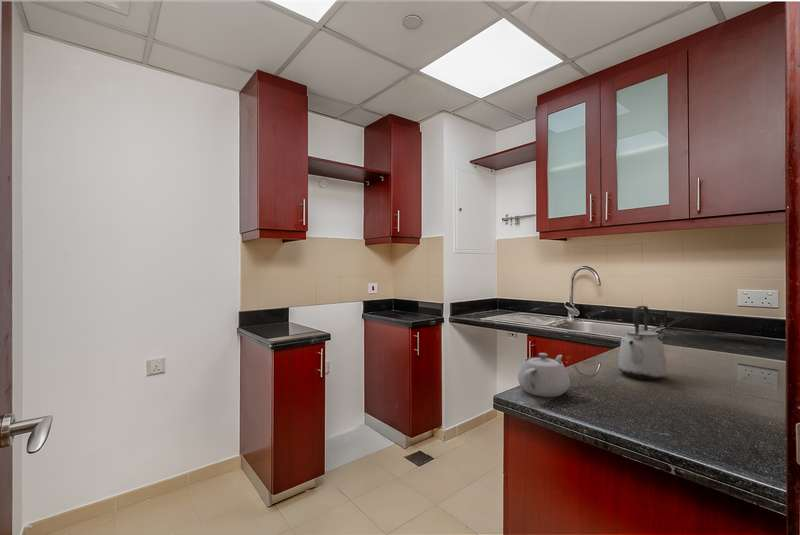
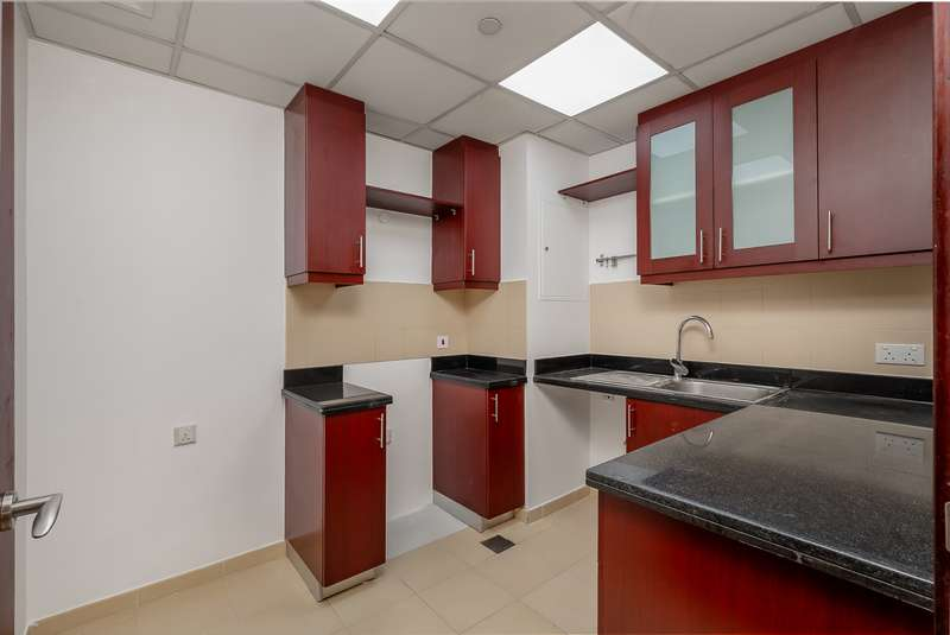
- kettle (639, 342)
- teapot (544, 372)
